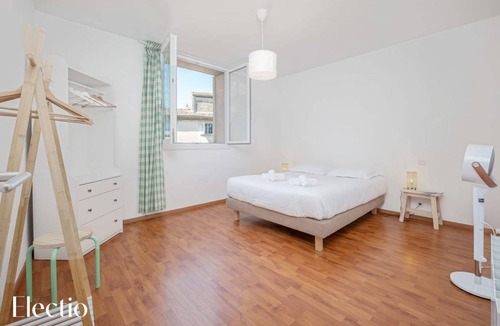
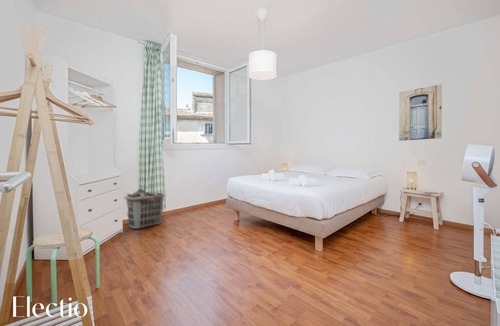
+ wall art (419, 114)
+ clothes hamper (145, 207)
